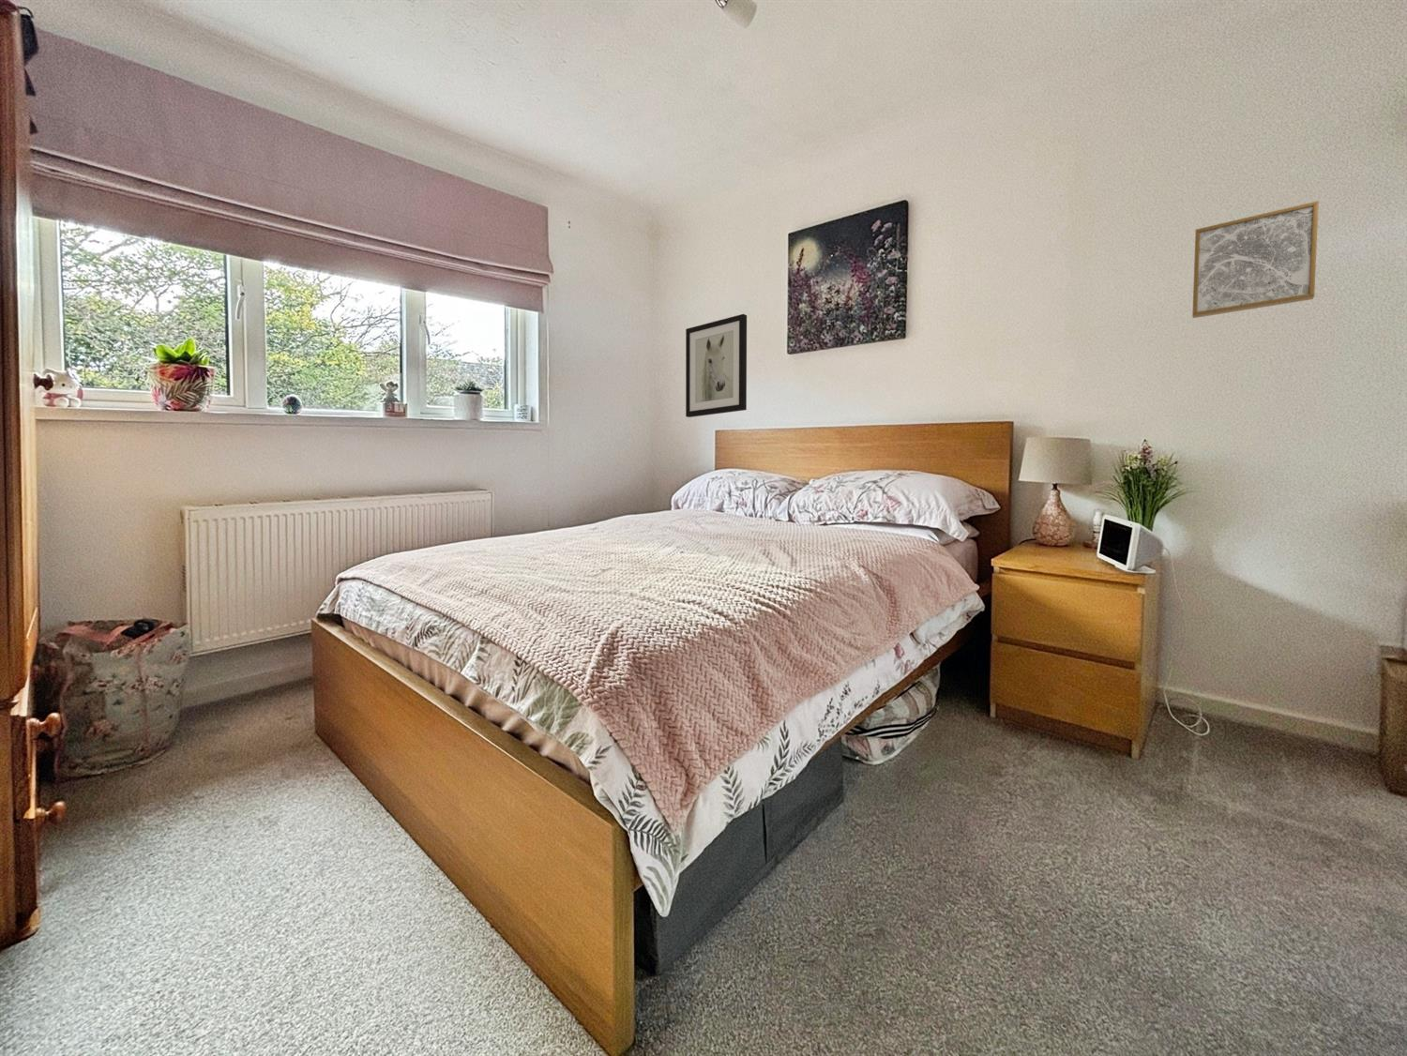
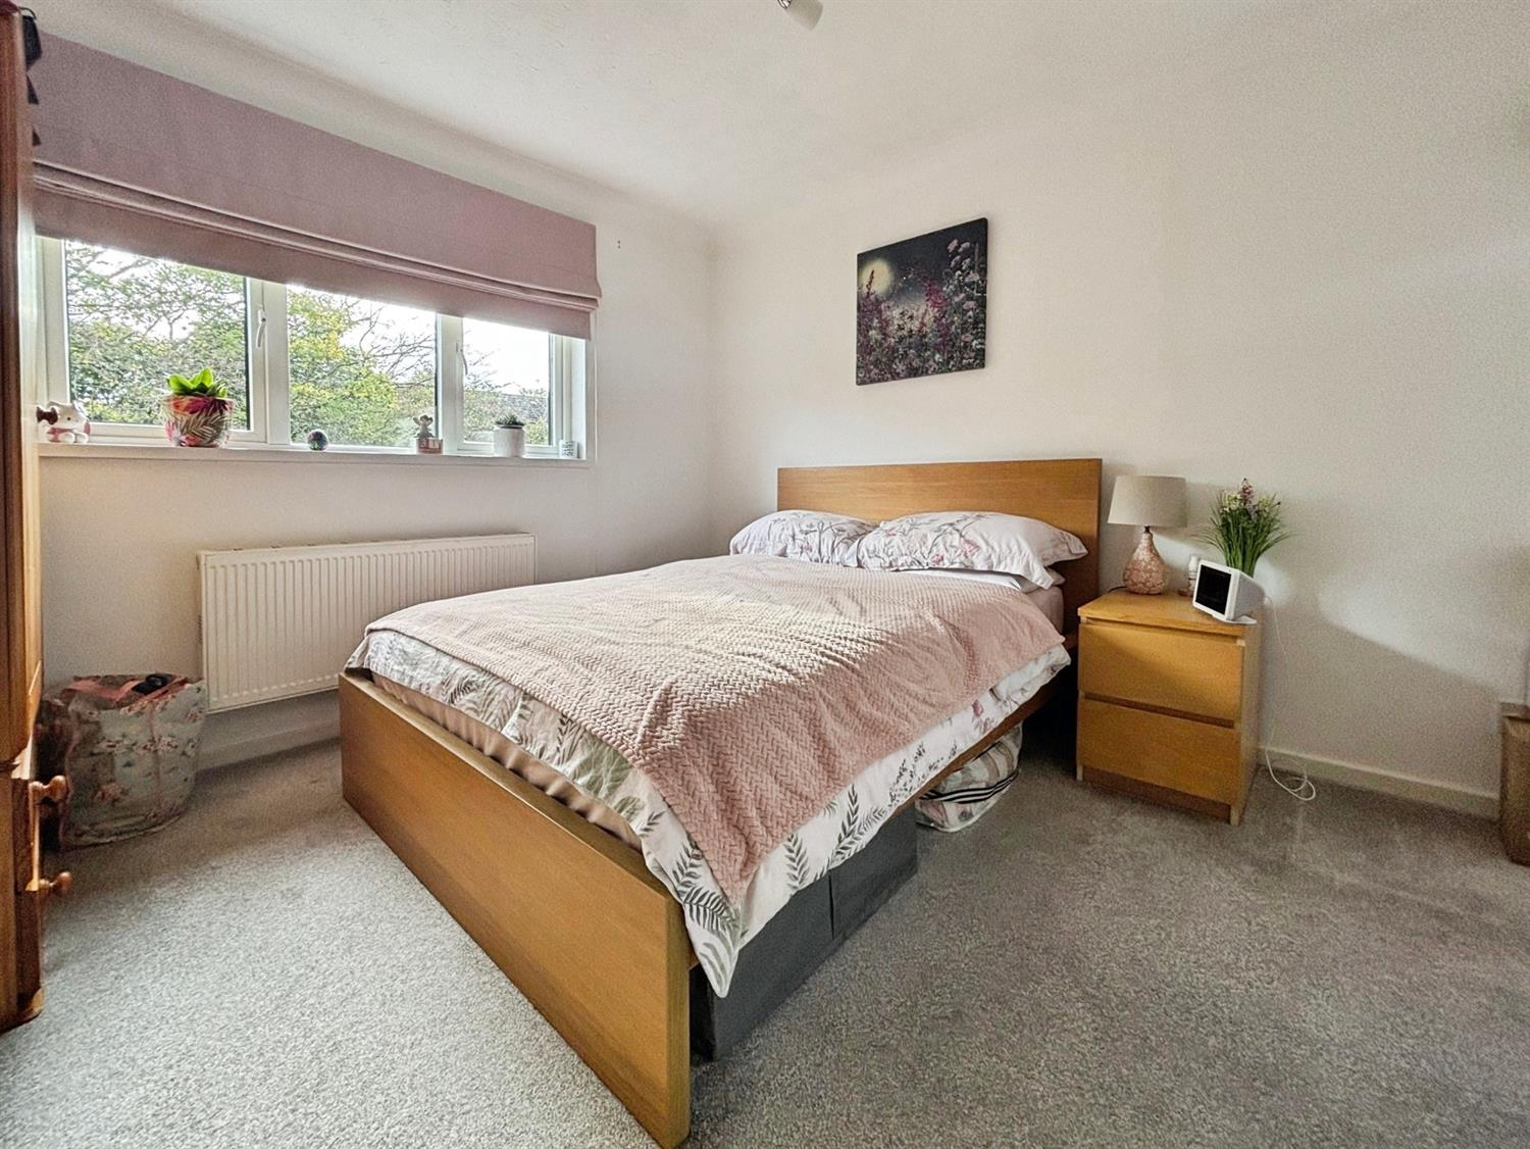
- wall art (1252, 263)
- wall art (715, 367)
